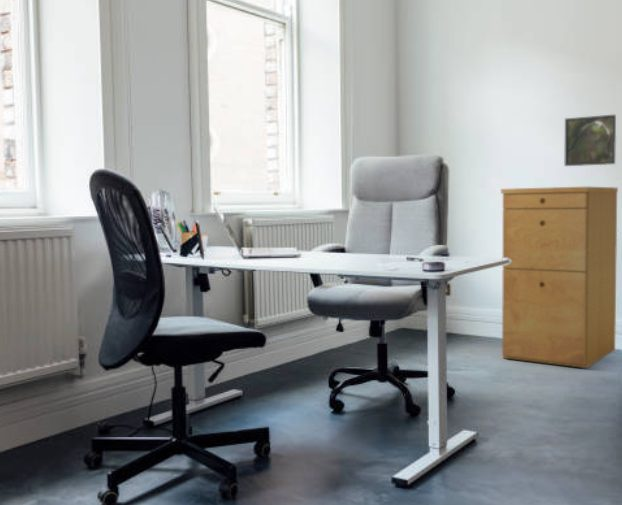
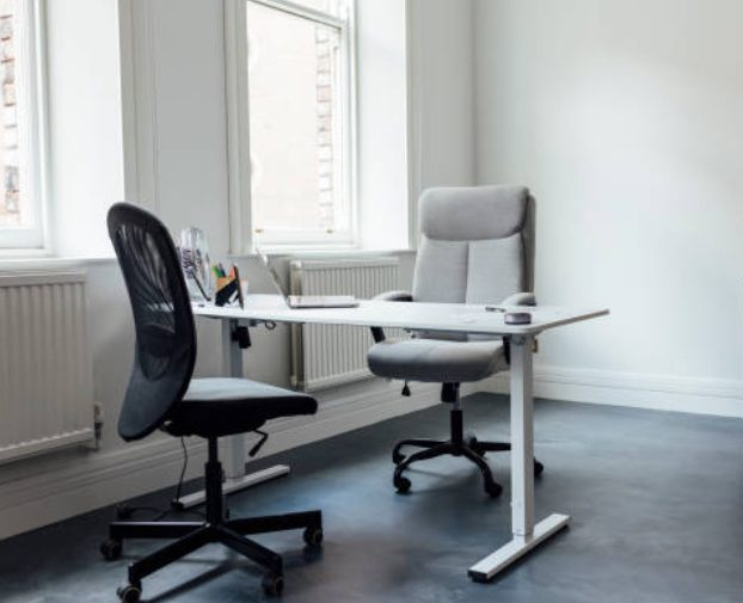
- filing cabinet (560, 271)
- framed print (589, 140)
